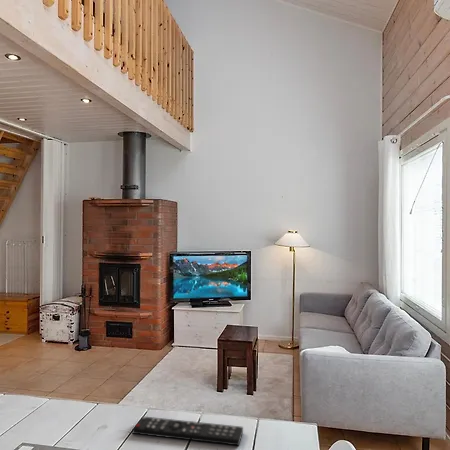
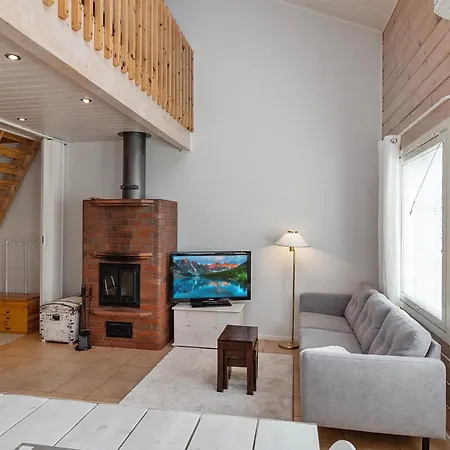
- remote control (187, 429)
